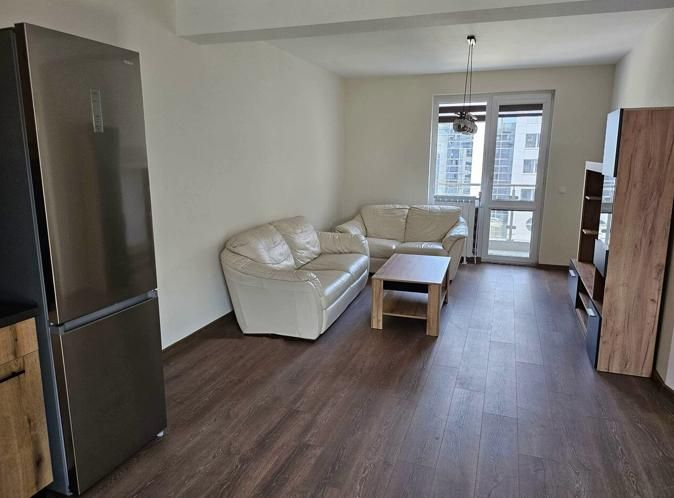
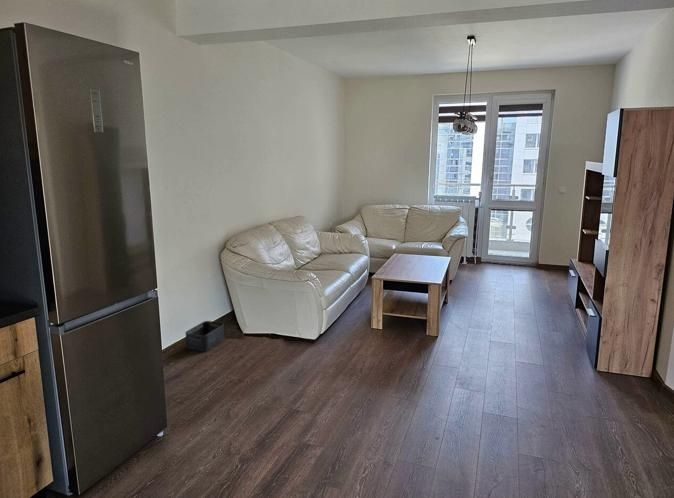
+ storage bin (205, 335)
